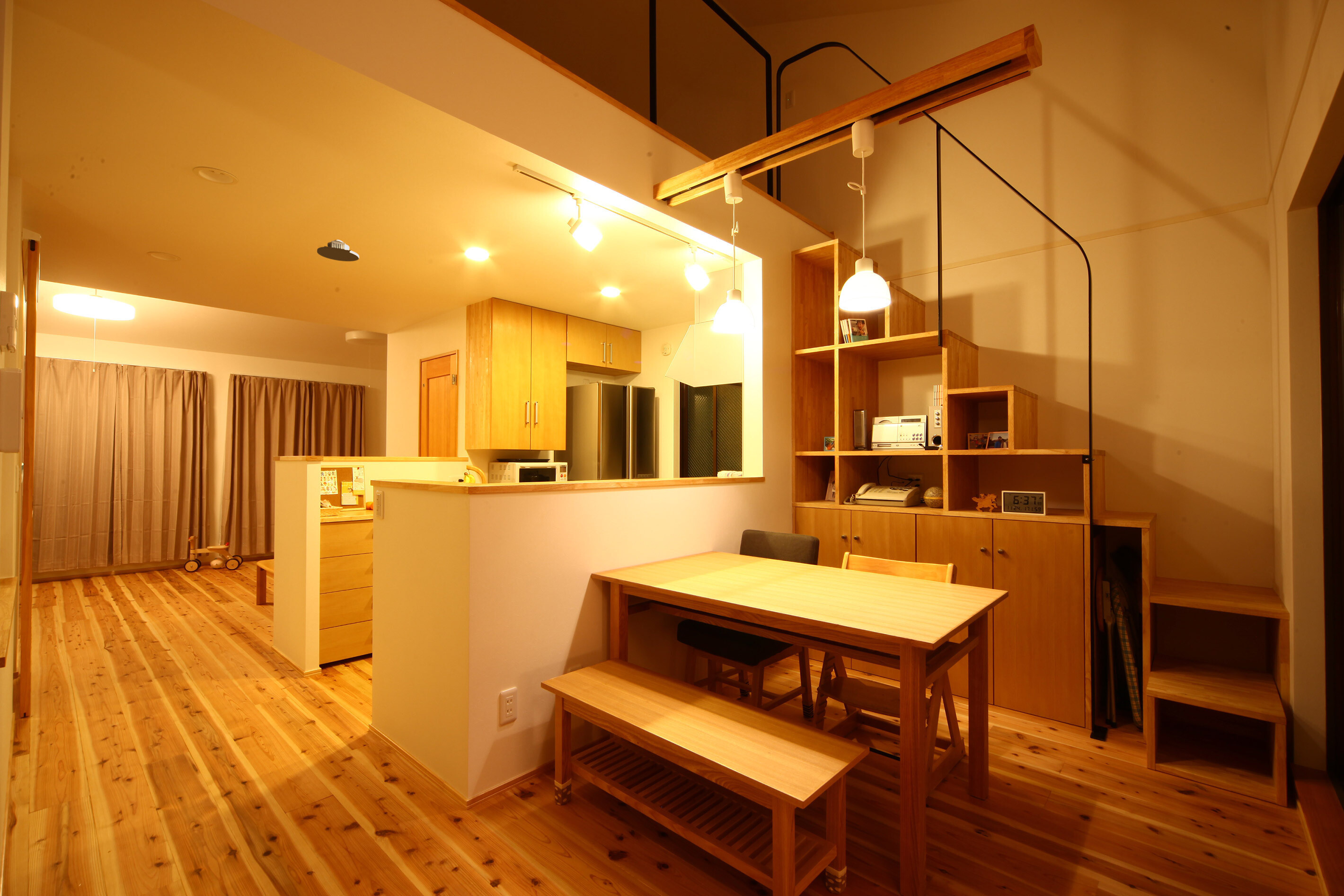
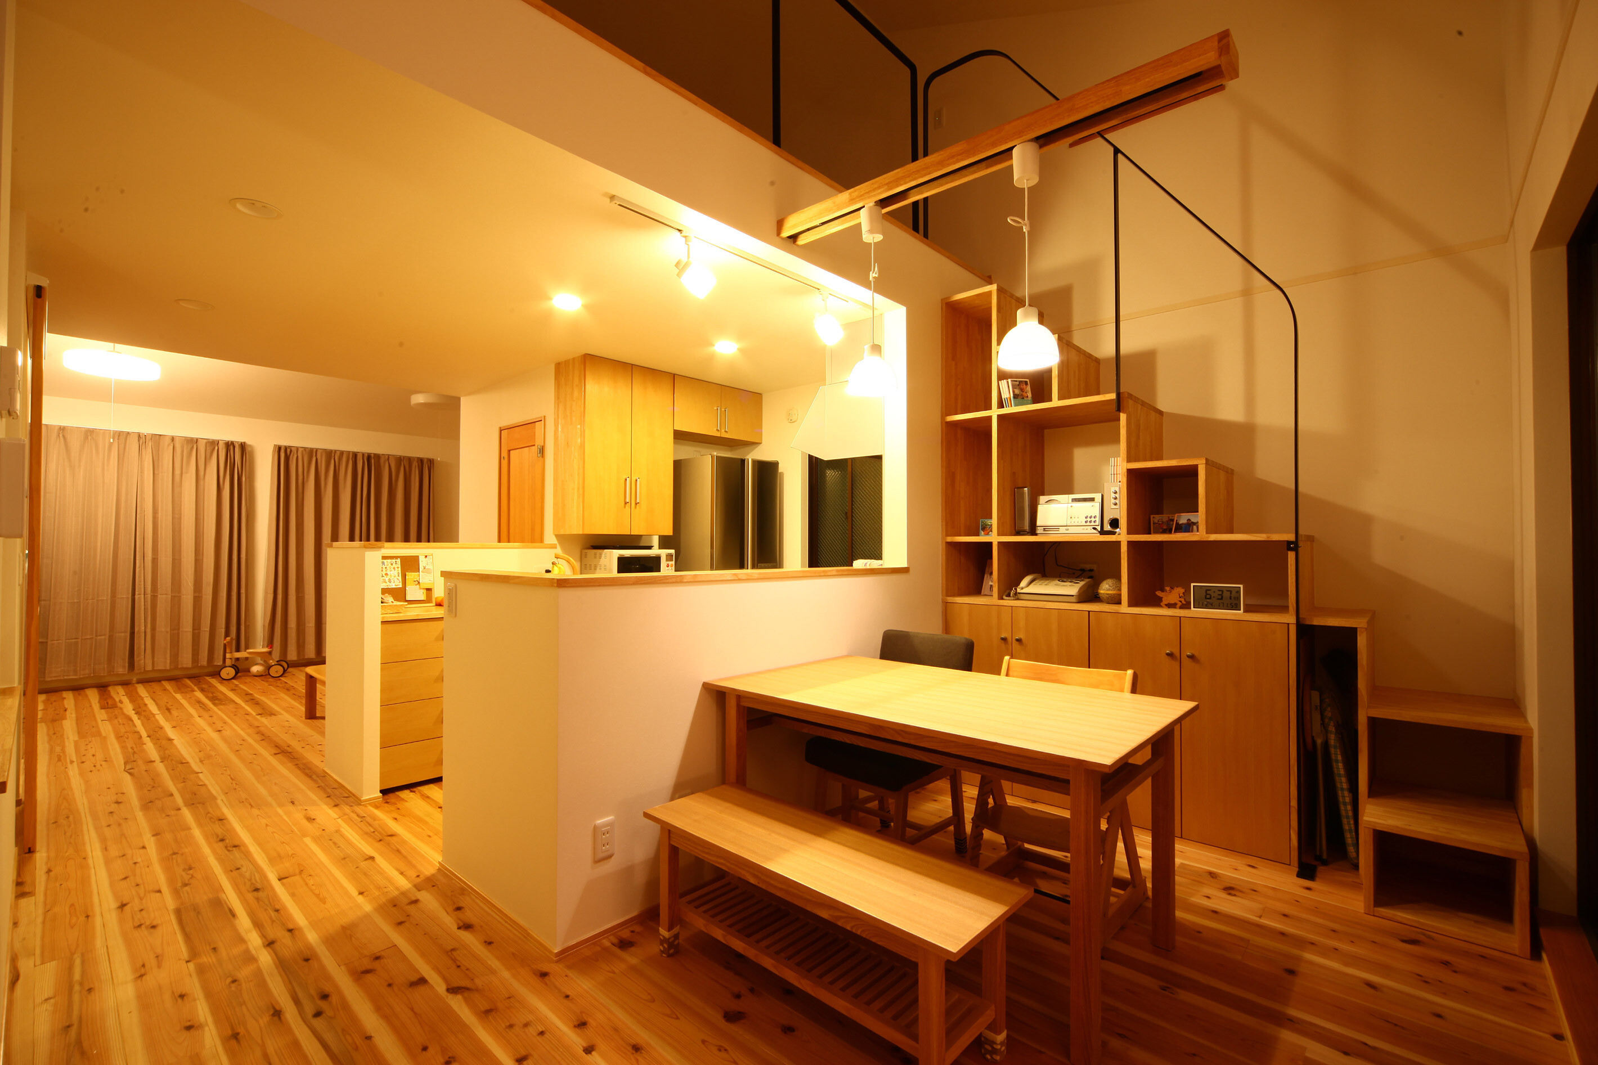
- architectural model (338, 247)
